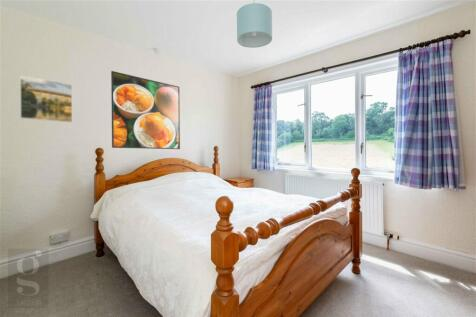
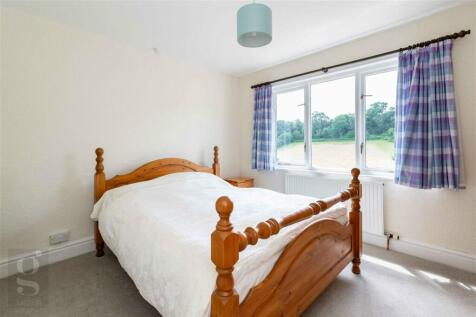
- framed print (149, 114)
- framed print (47, 100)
